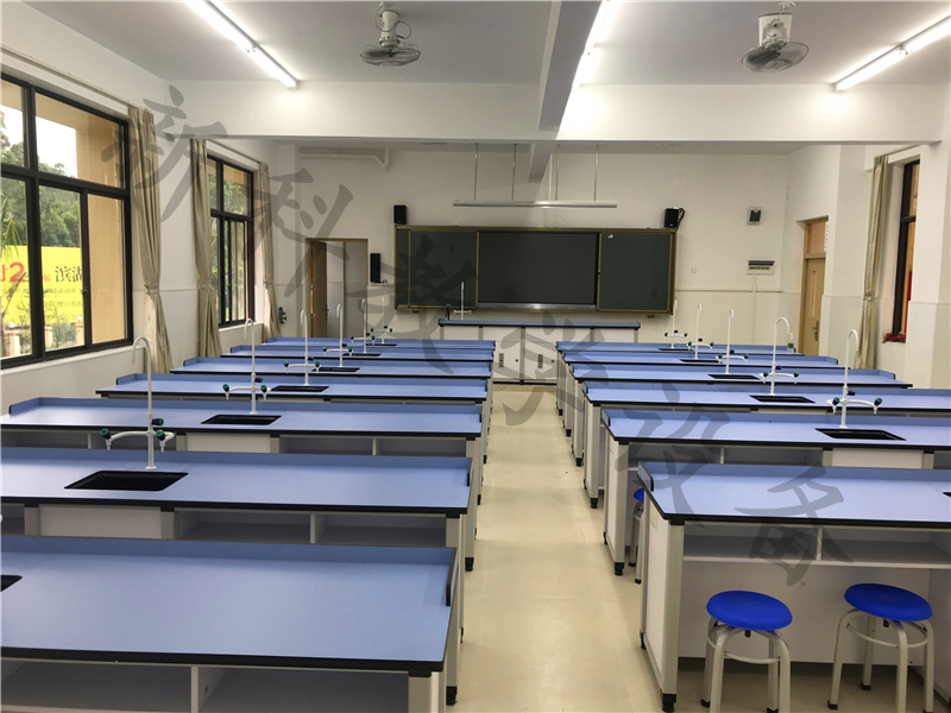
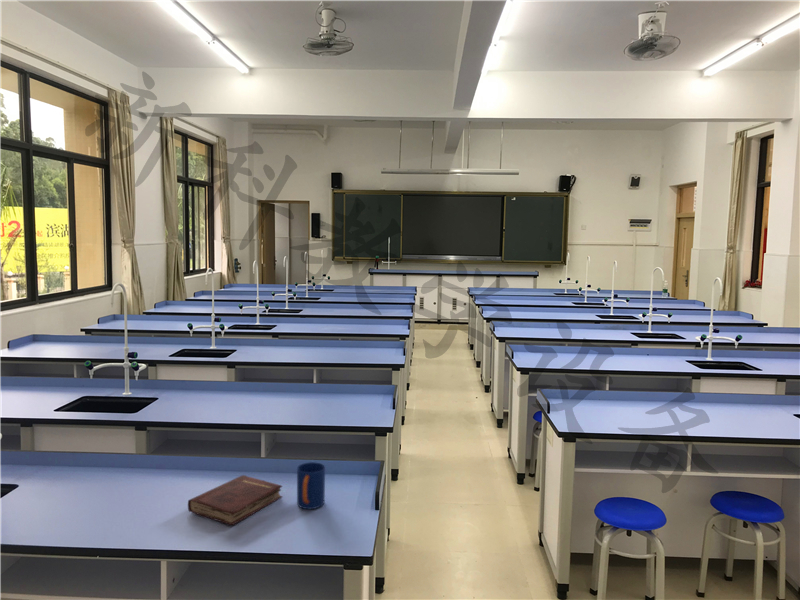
+ mug (309, 488)
+ hardback book (236, 498)
